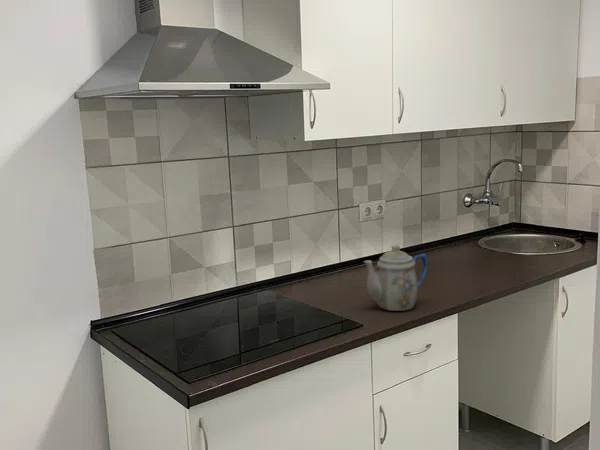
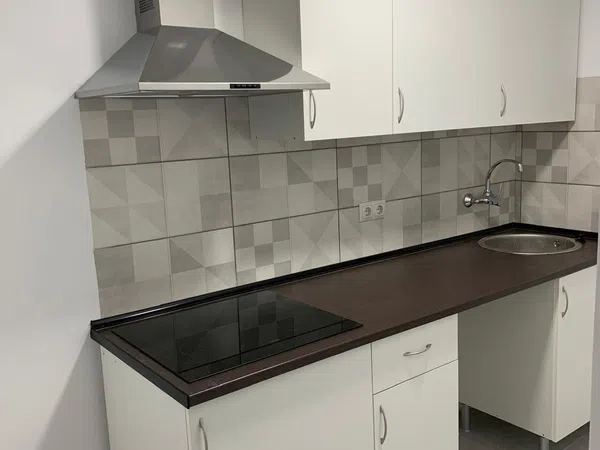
- teapot (396, 276)
